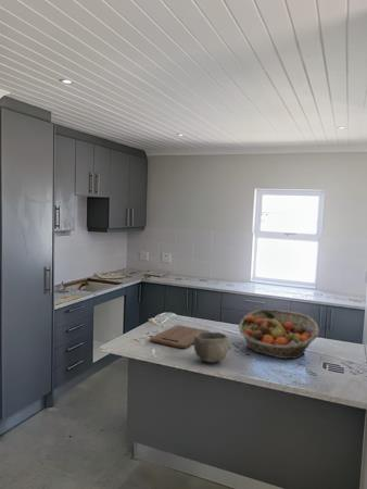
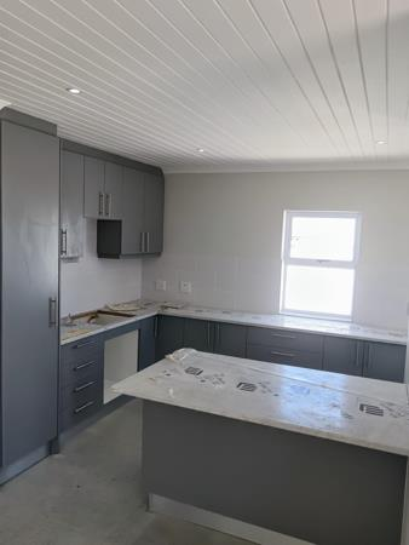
- cutting board (180, 335)
- bowl (212, 347)
- fruit basket (277, 333)
